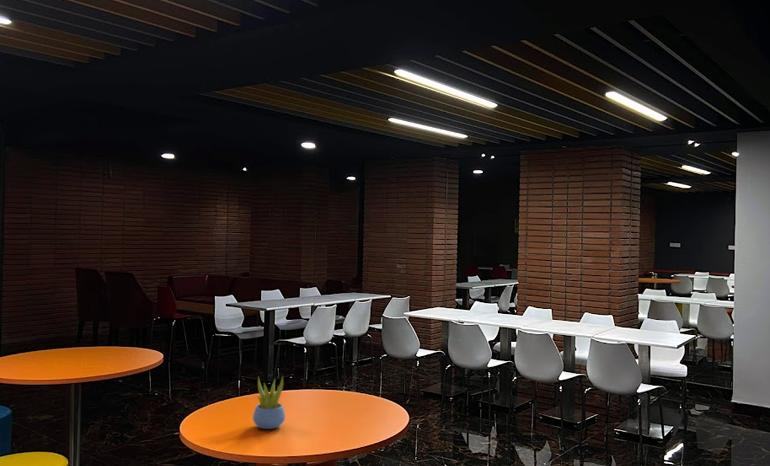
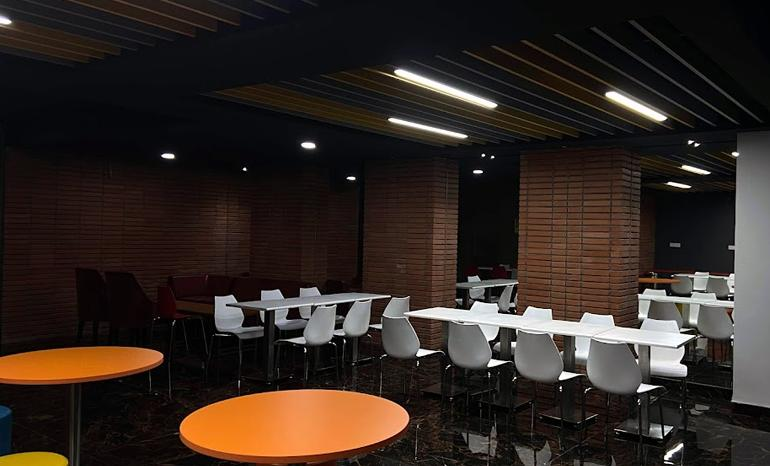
- succulent plant (270, 401)
